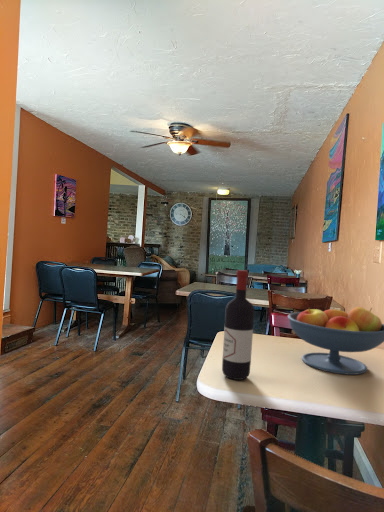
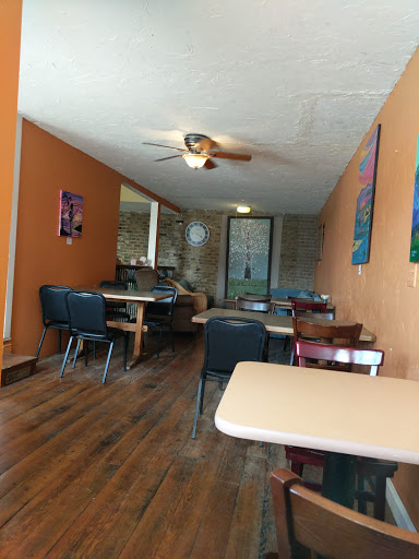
- wine bottle (239, 323)
- fruit bowl (335, 334)
